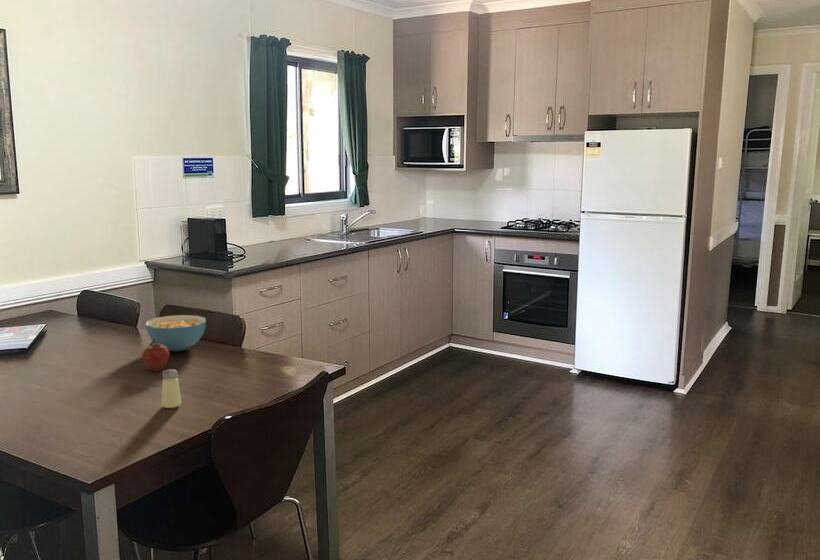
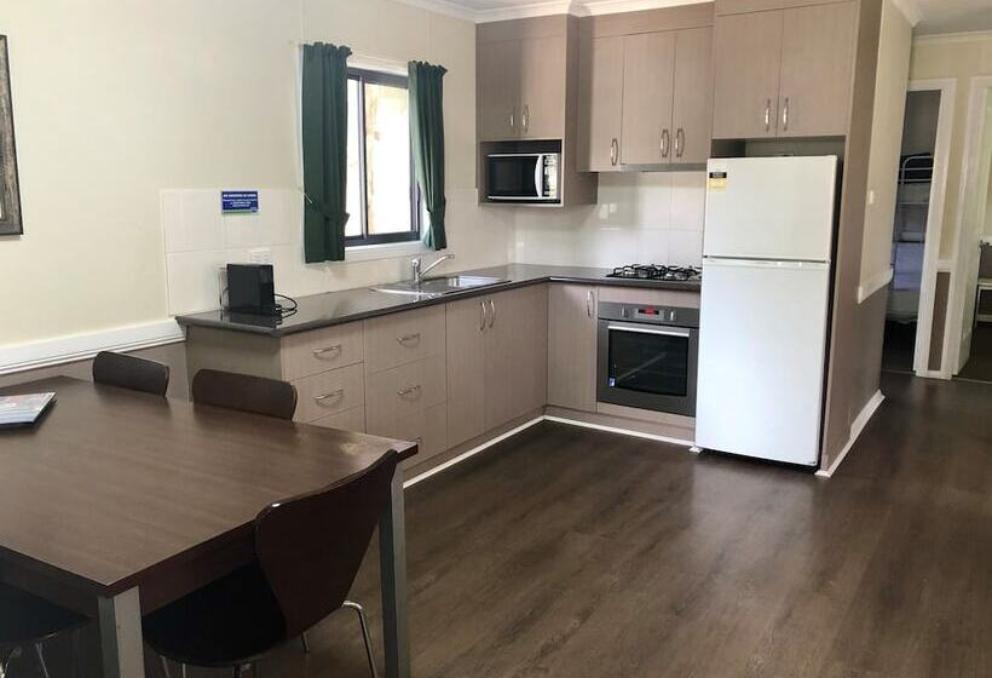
- saltshaker (170, 387)
- cereal bowl (176, 335)
- fruit (155, 353)
